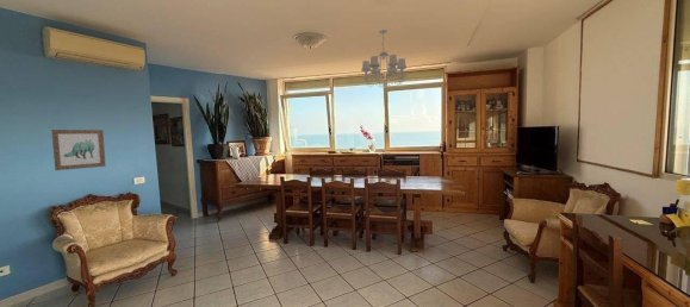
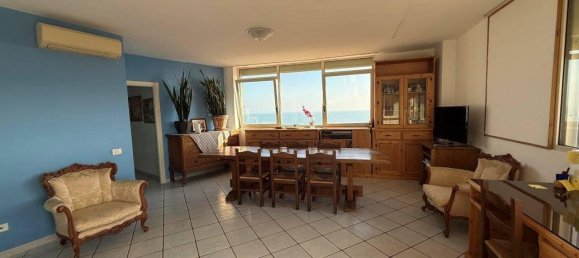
- wall art (80, 149)
- chandelier (383, 58)
